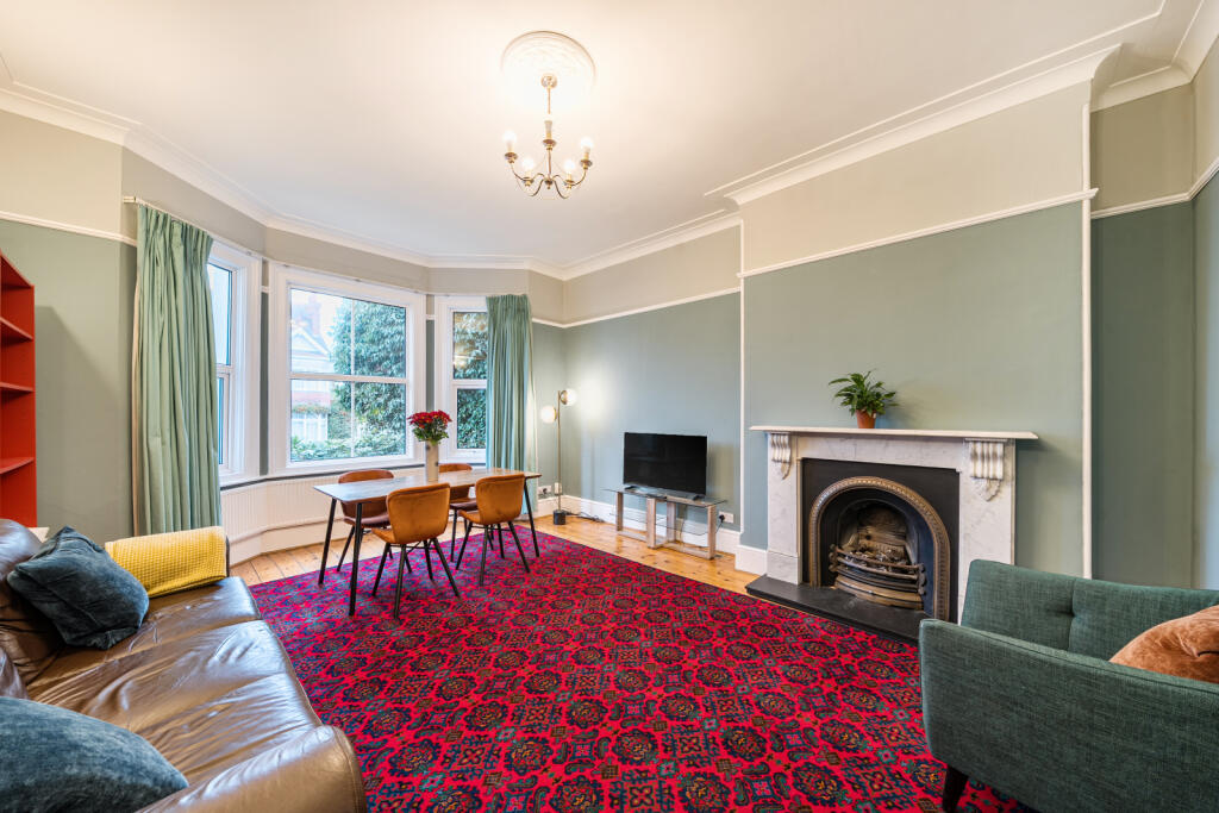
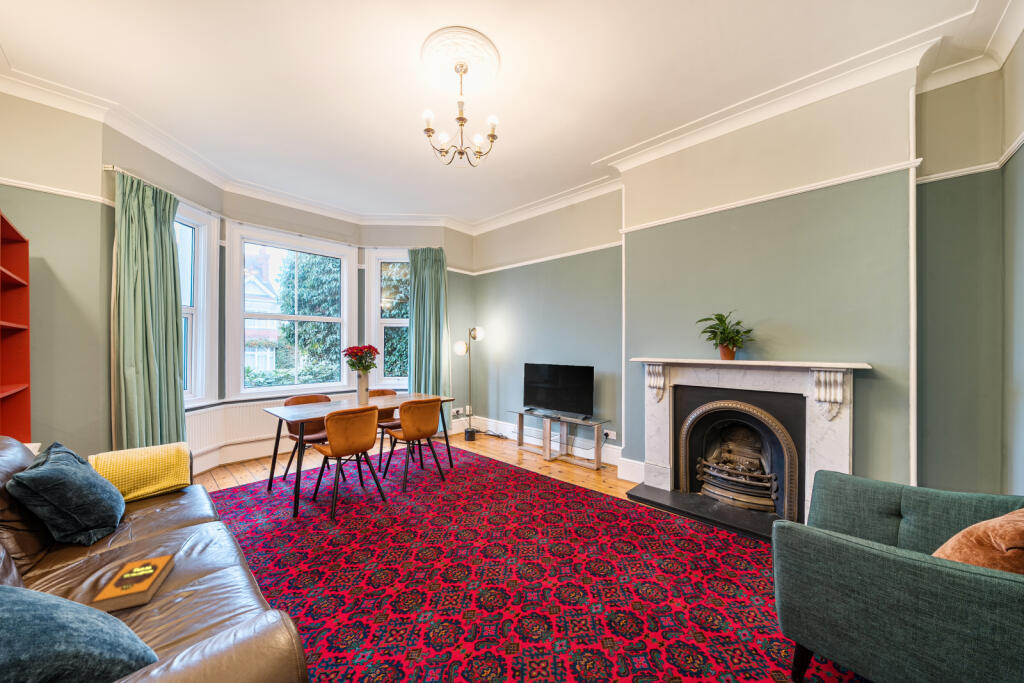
+ hardback book (132, 582)
